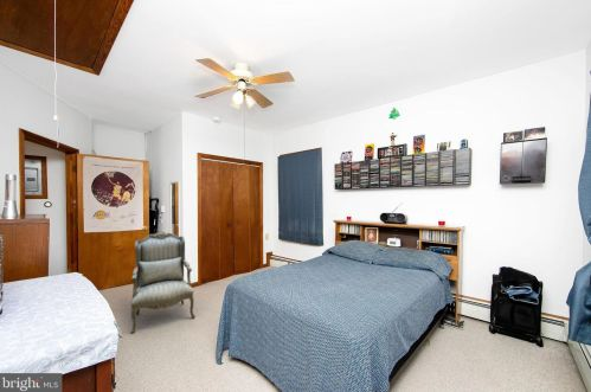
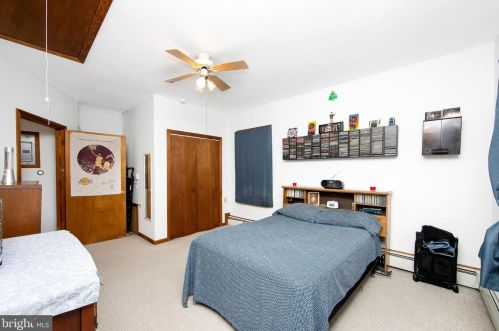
- armchair (162, 275)
